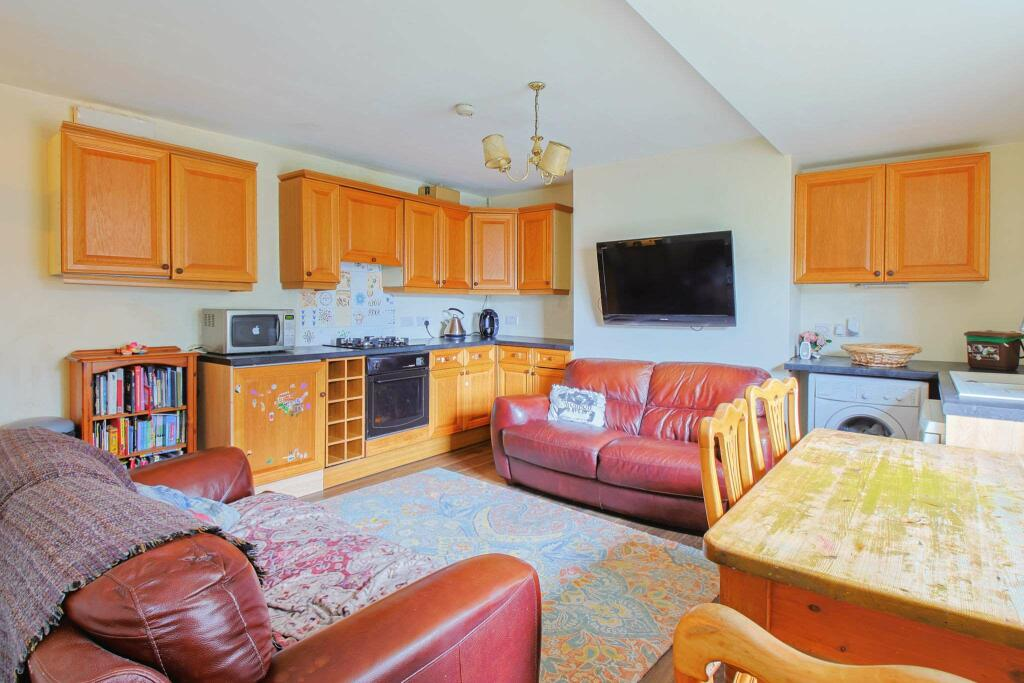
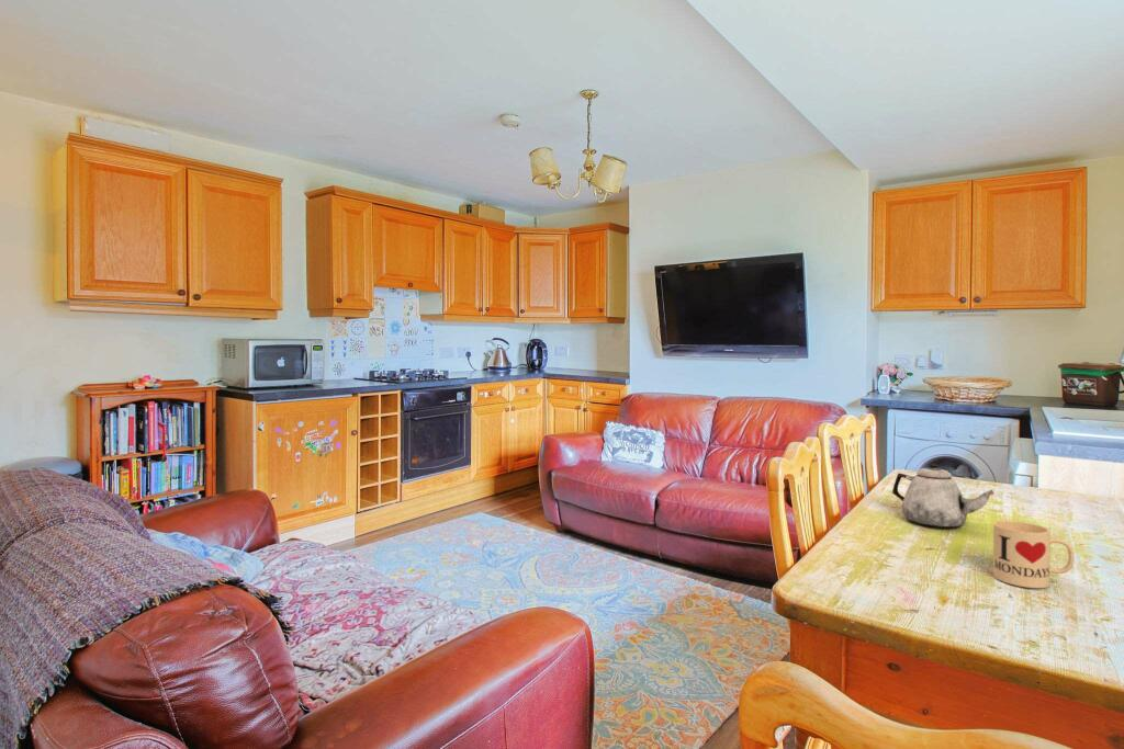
+ mug (1032, 554)
+ teapot (940, 493)
